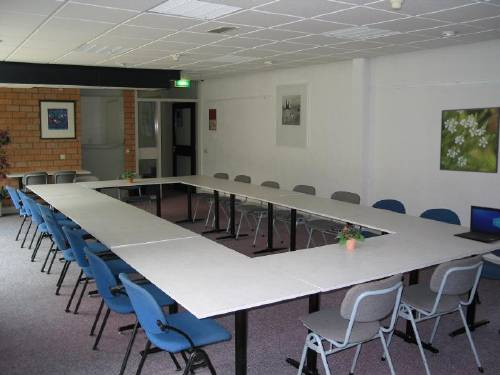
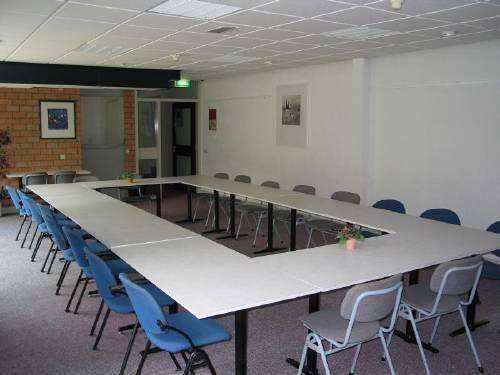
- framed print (468, 140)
- laptop (480, 223)
